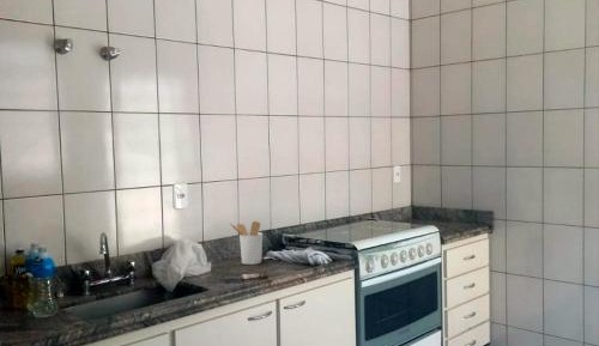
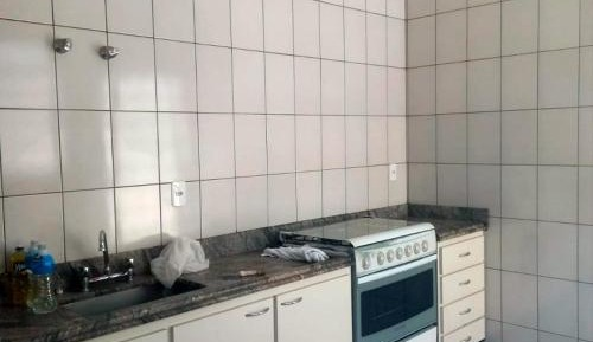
- utensil holder (246, 241)
